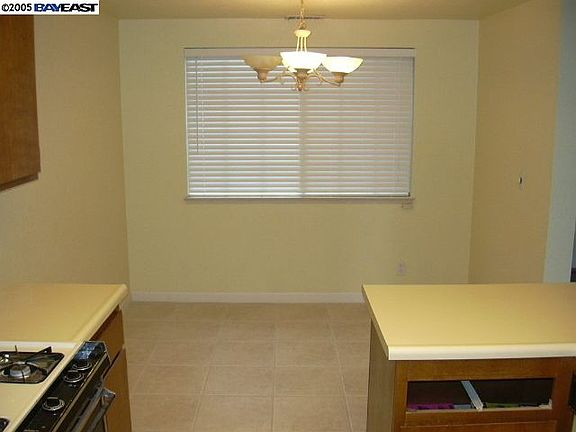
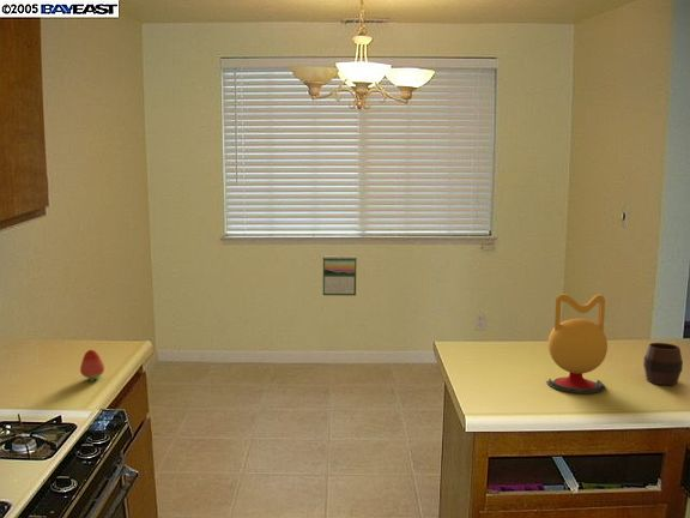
+ cup (662, 363)
+ kettle (577, 339)
+ calendar (339, 275)
+ fruit (92, 363)
